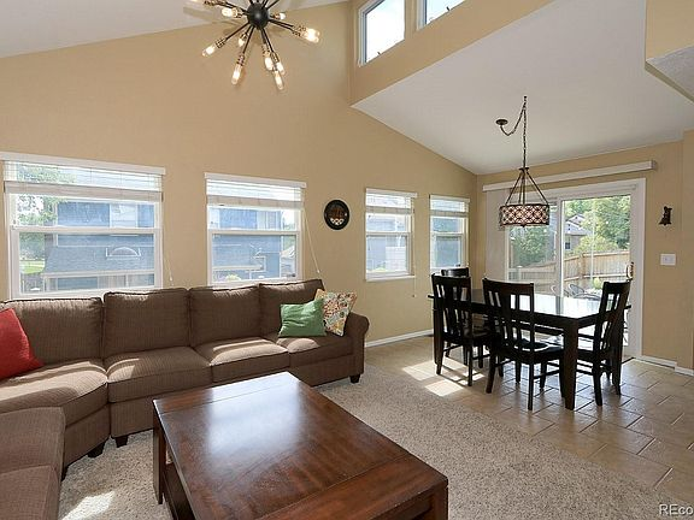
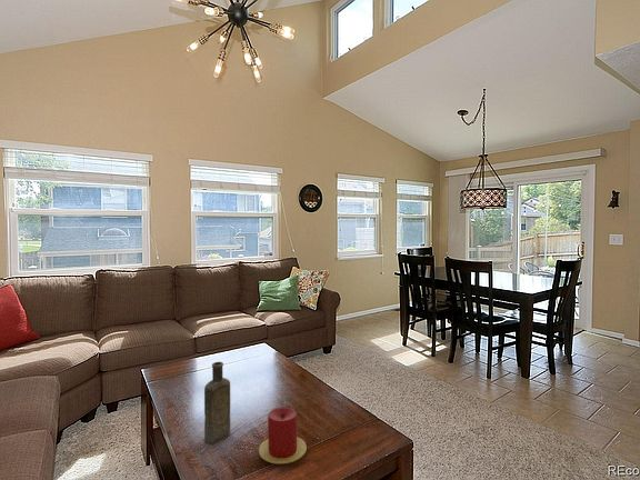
+ bottle (216, 400)
+ candle (282, 432)
